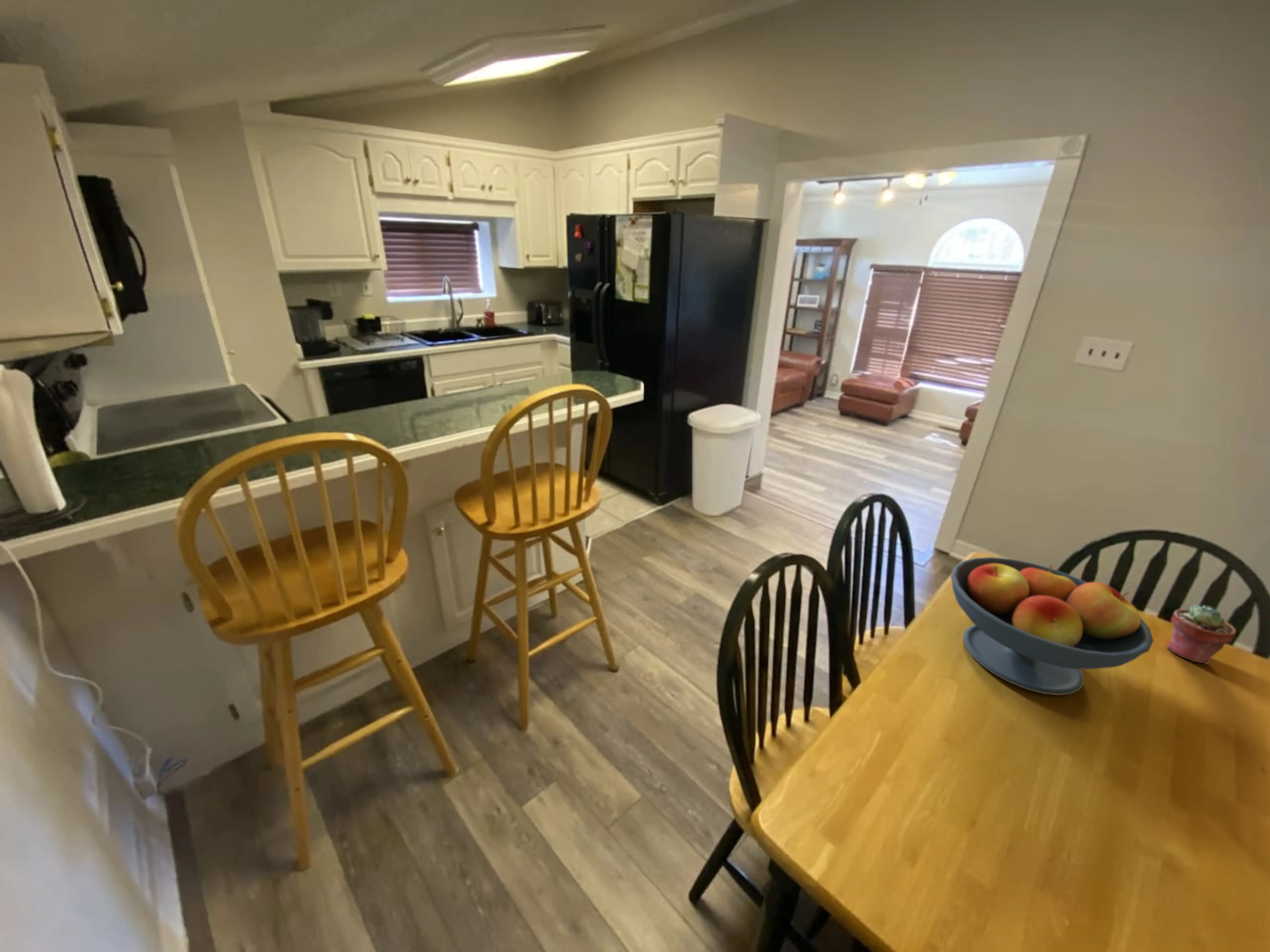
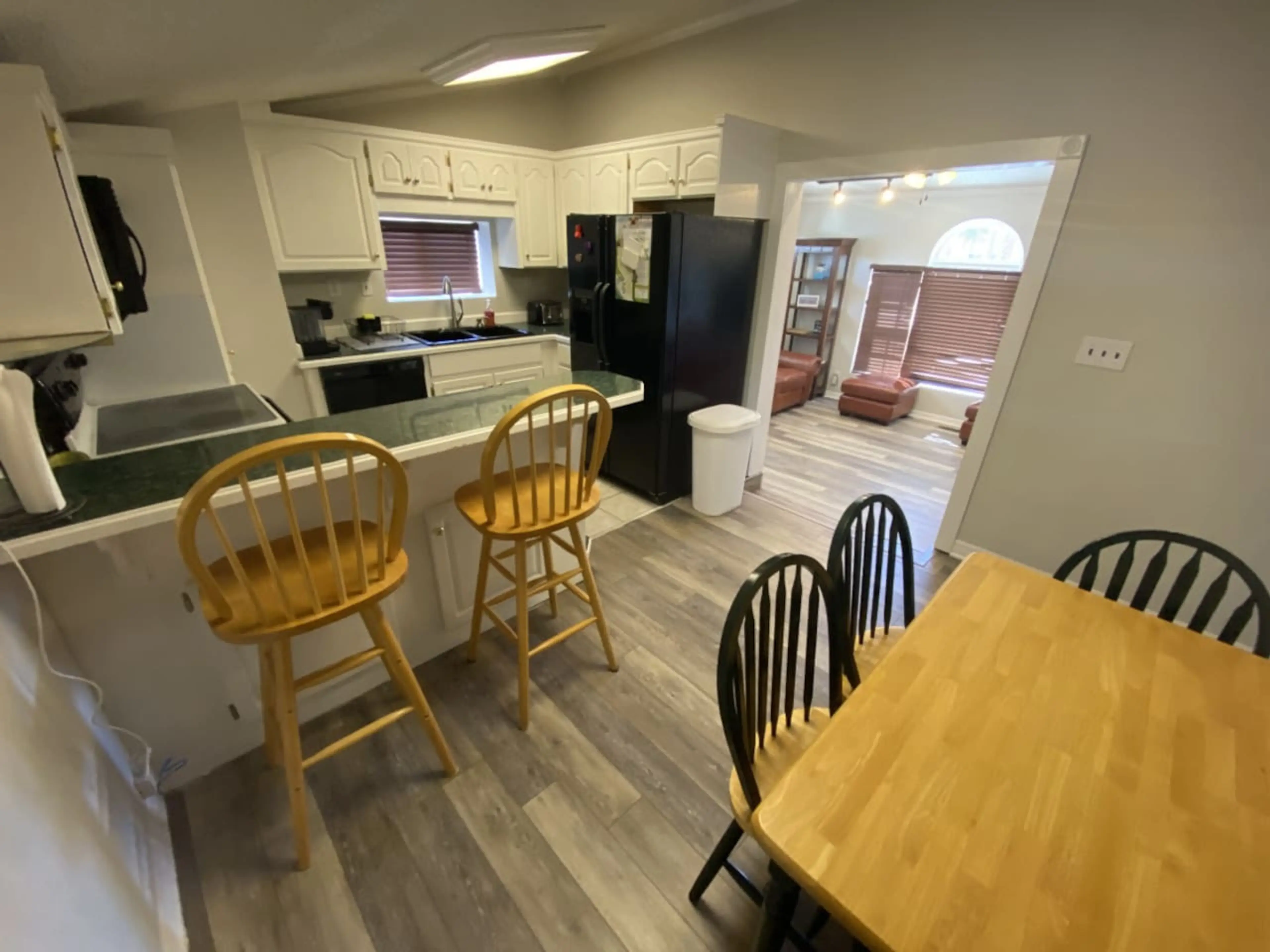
- fruit bowl (1036, 619)
- potted succulent (1200, 631)
